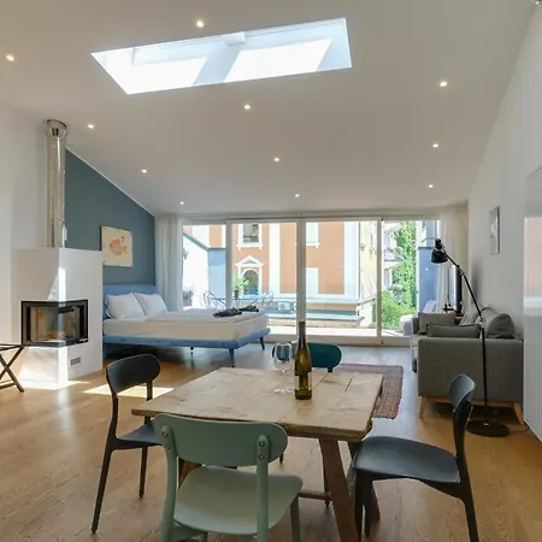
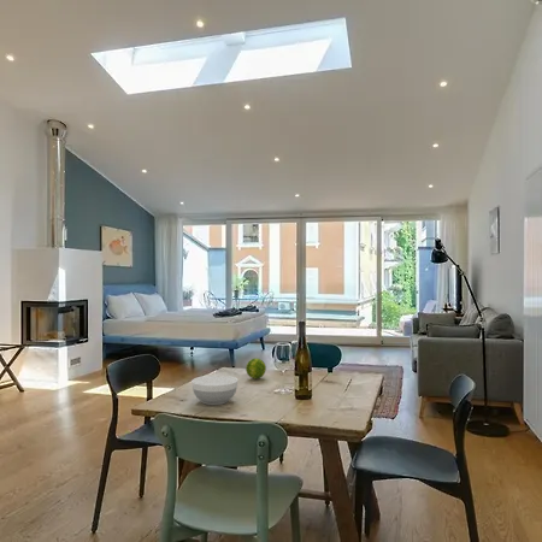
+ bowl (214, 390)
+ fruit (255, 367)
